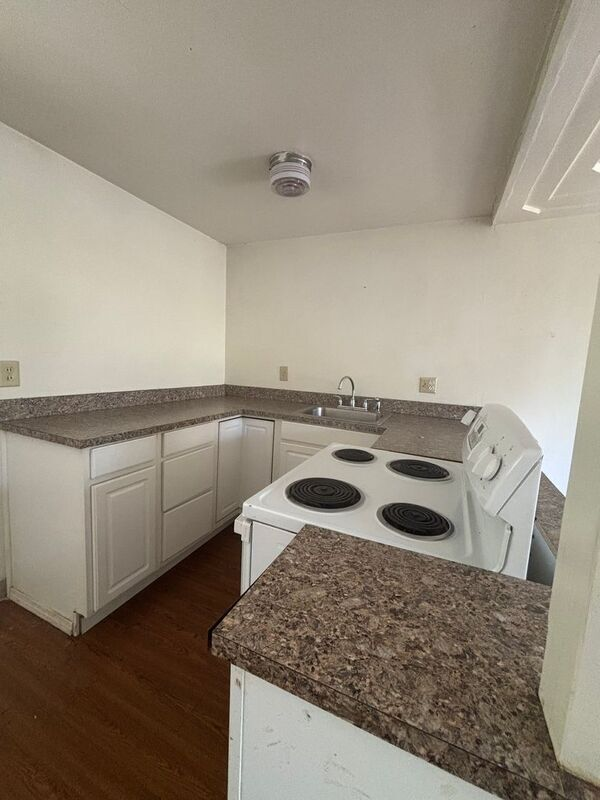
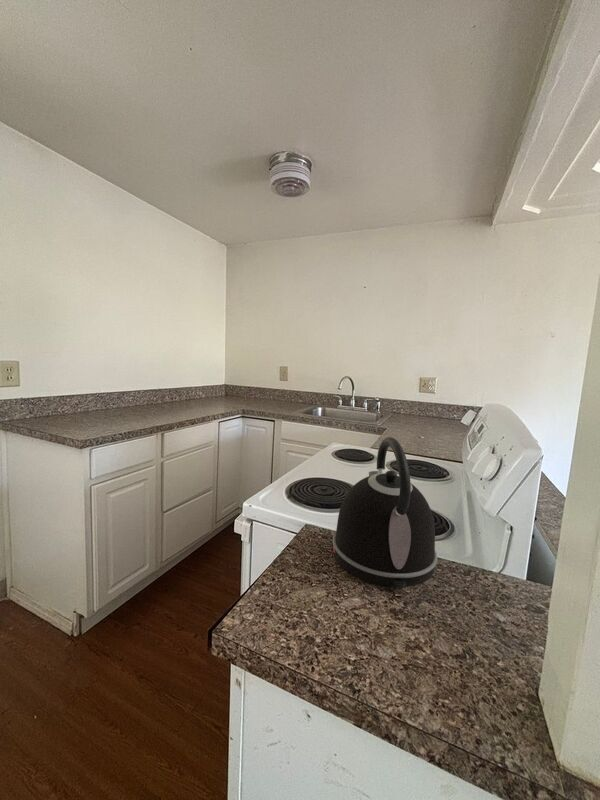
+ kettle (387, 498)
